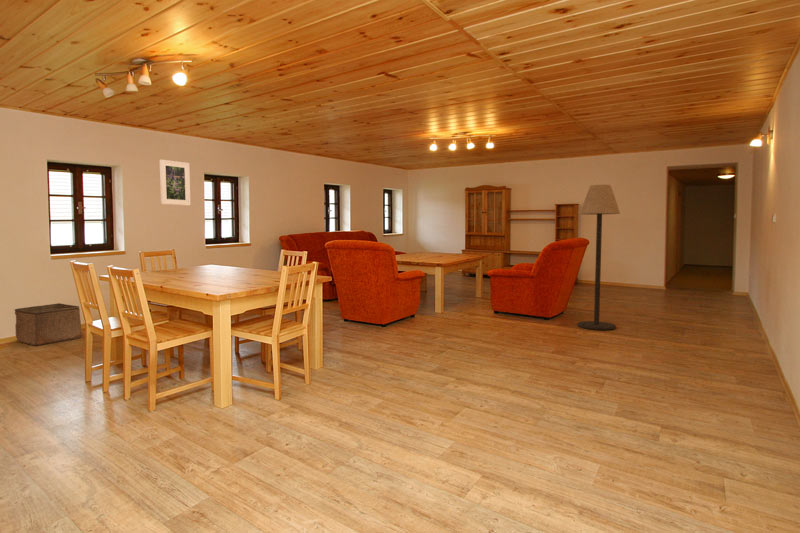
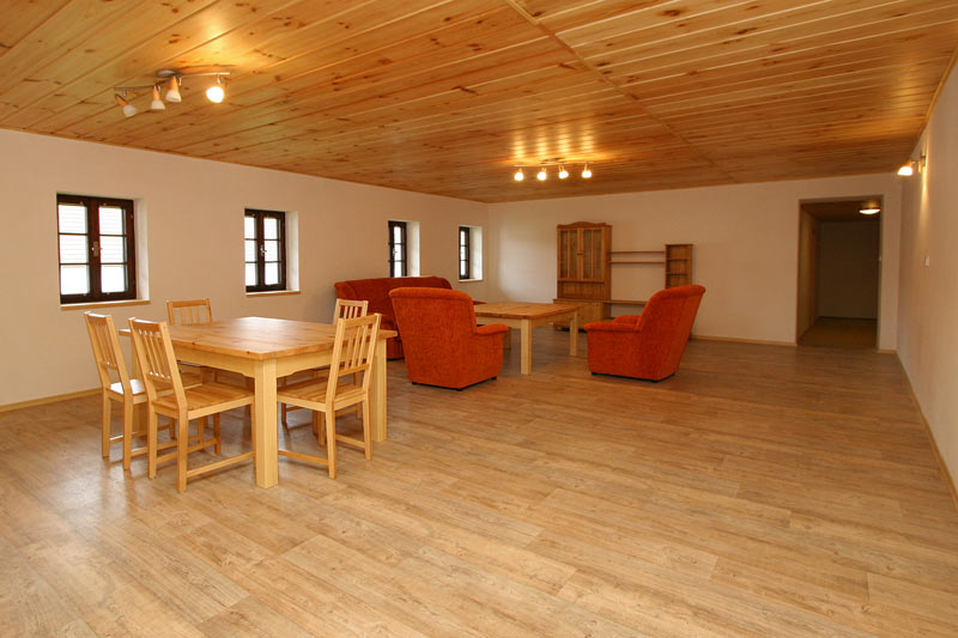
- storage bin (48, 323)
- floor lamp (598, 256)
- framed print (175, 183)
